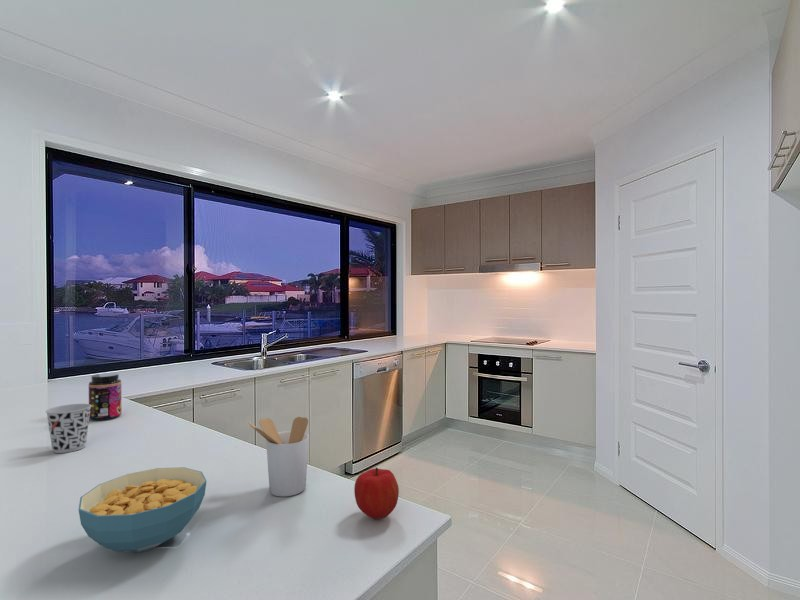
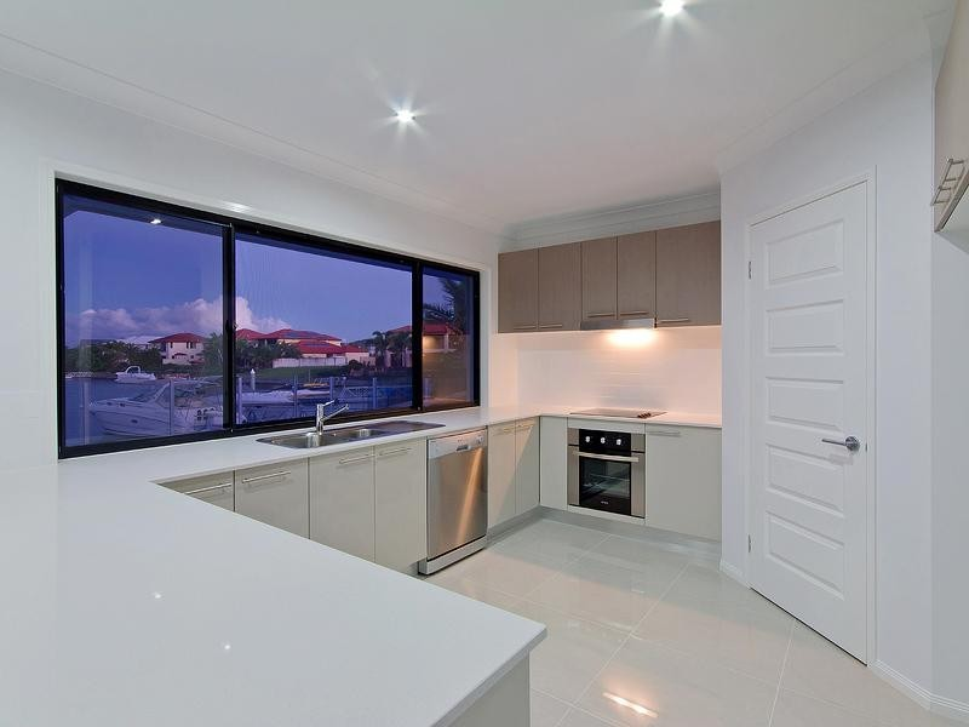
- utensil holder (278, 453)
- fruit (376, 491)
- cereal bowl (146, 515)
- jar (105, 396)
- cup (69, 428)
